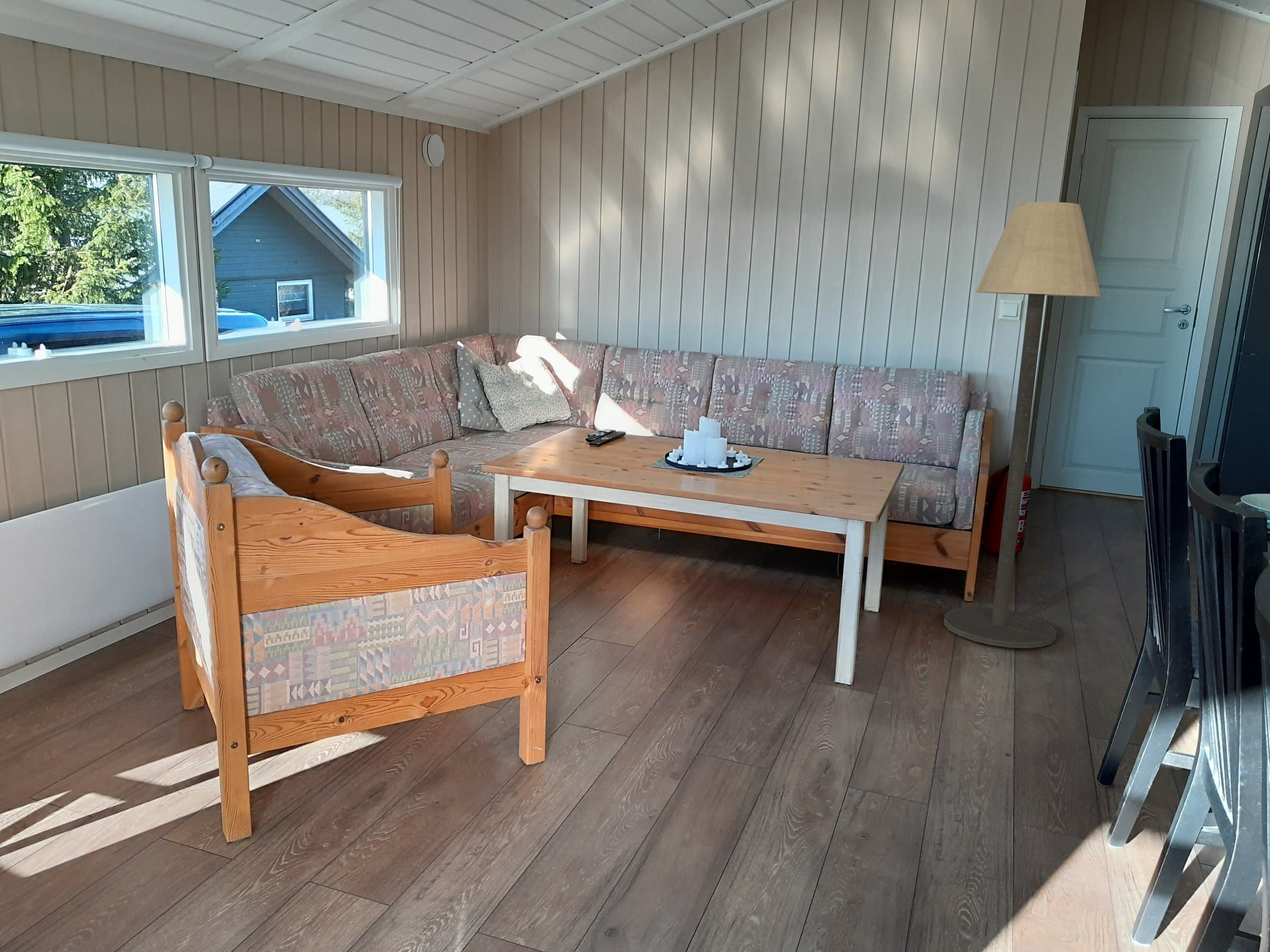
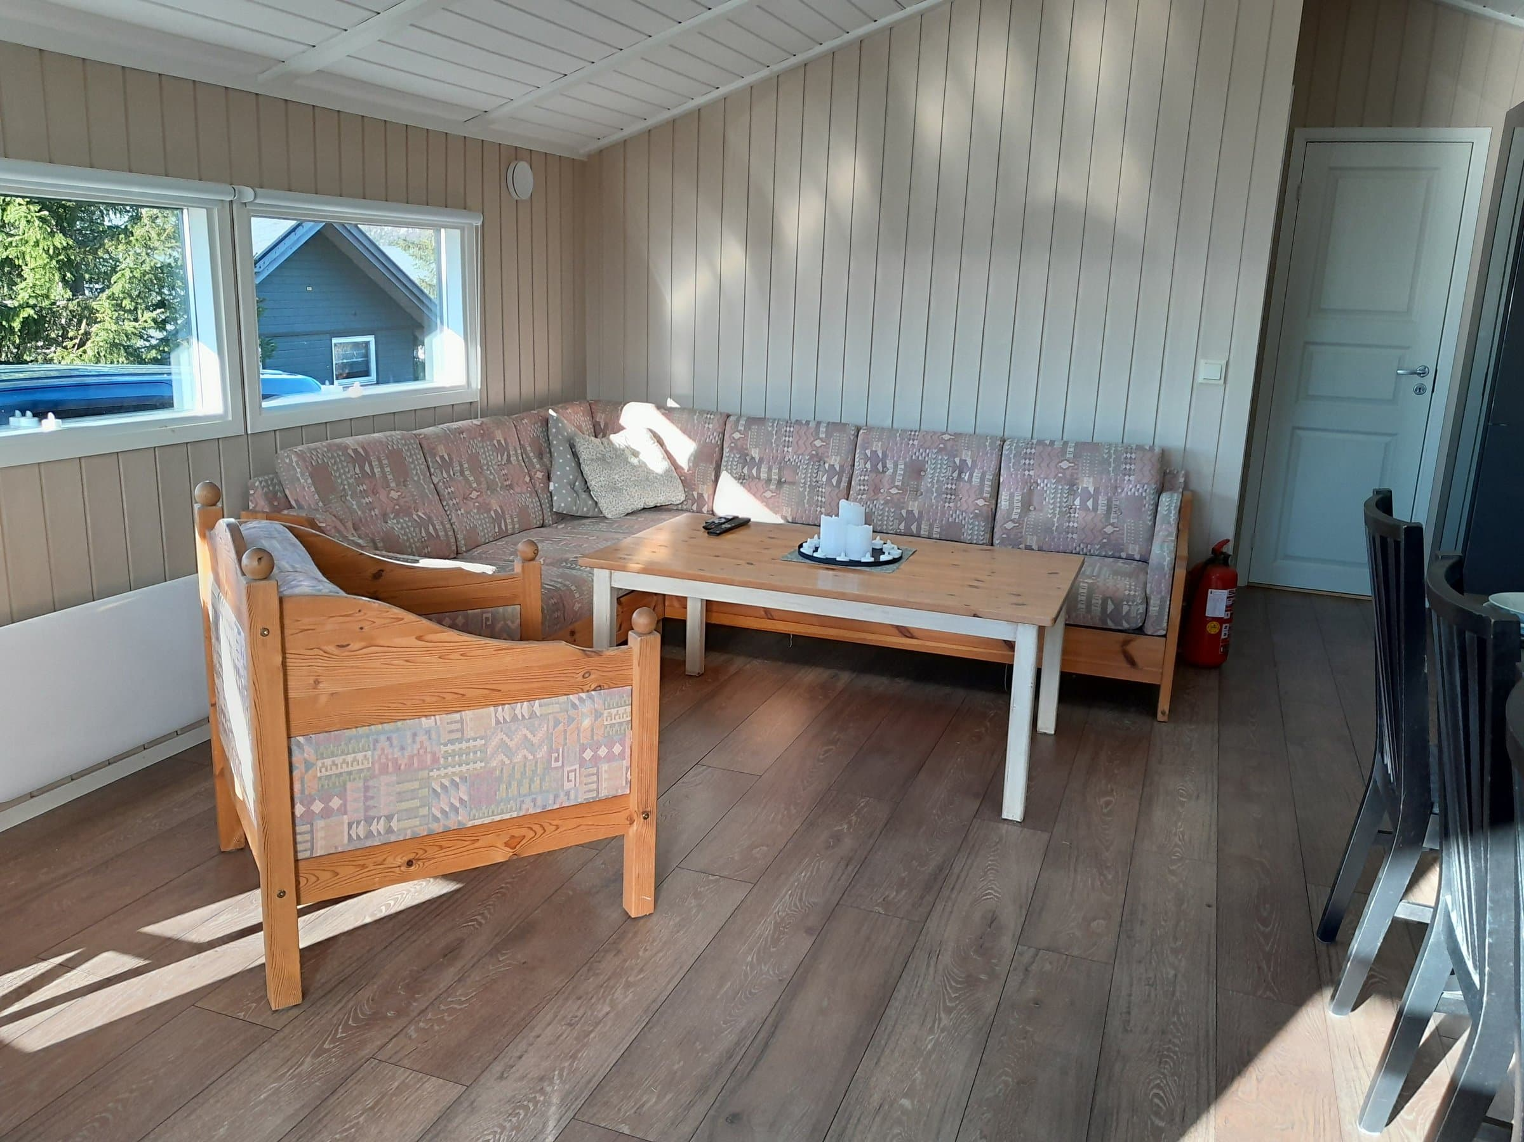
- floor lamp (1021, 425)
